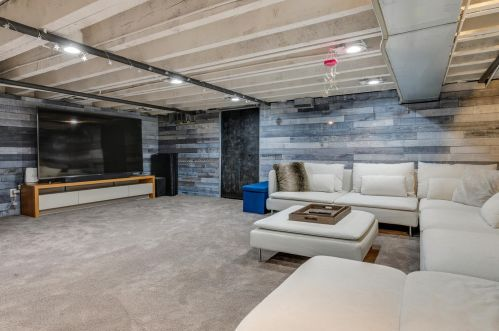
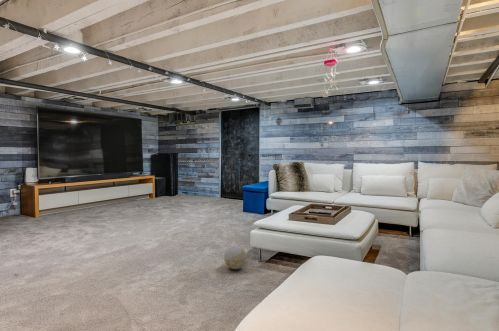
+ decorative ball (235, 257)
